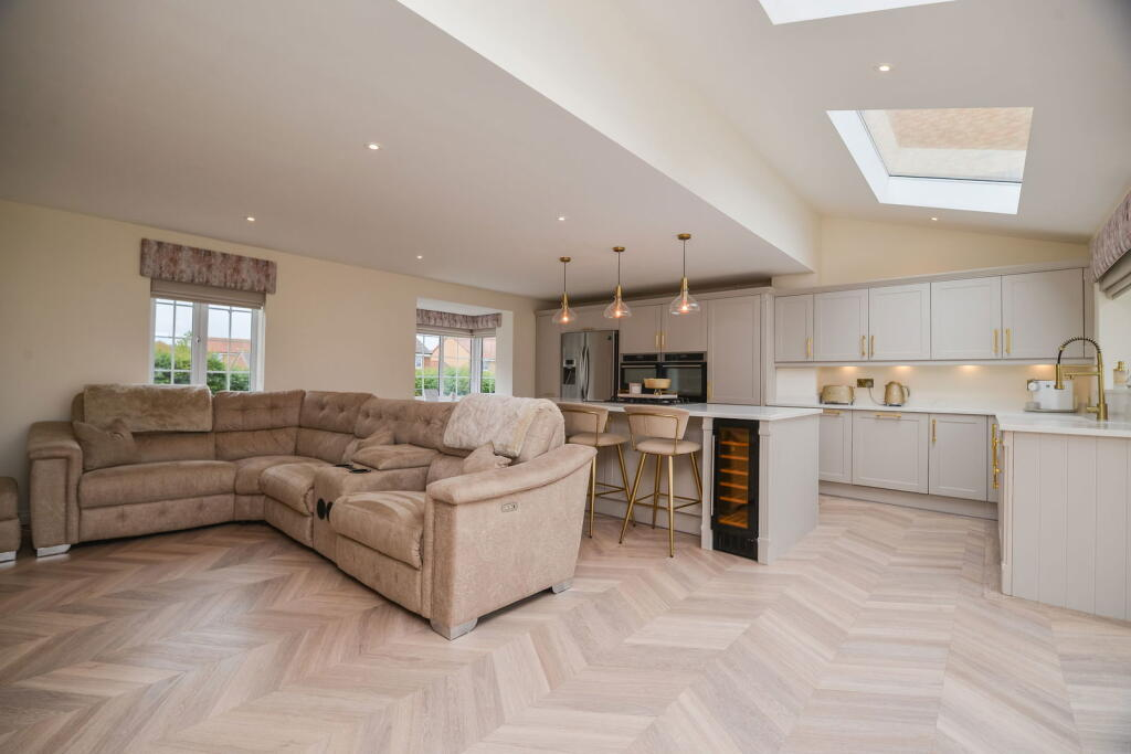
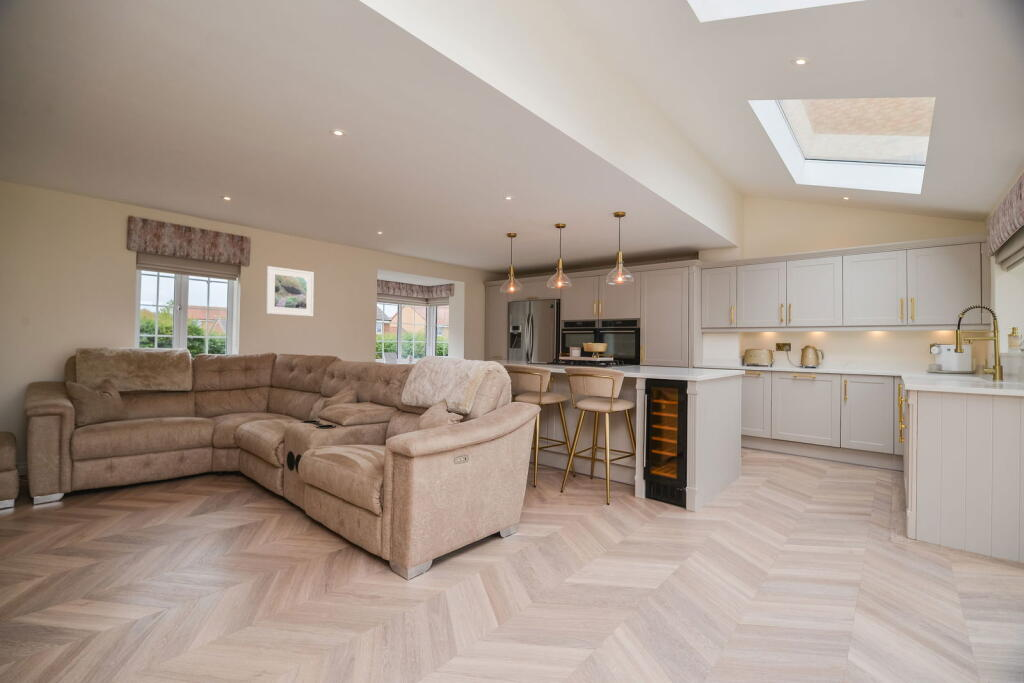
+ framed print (290, 292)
